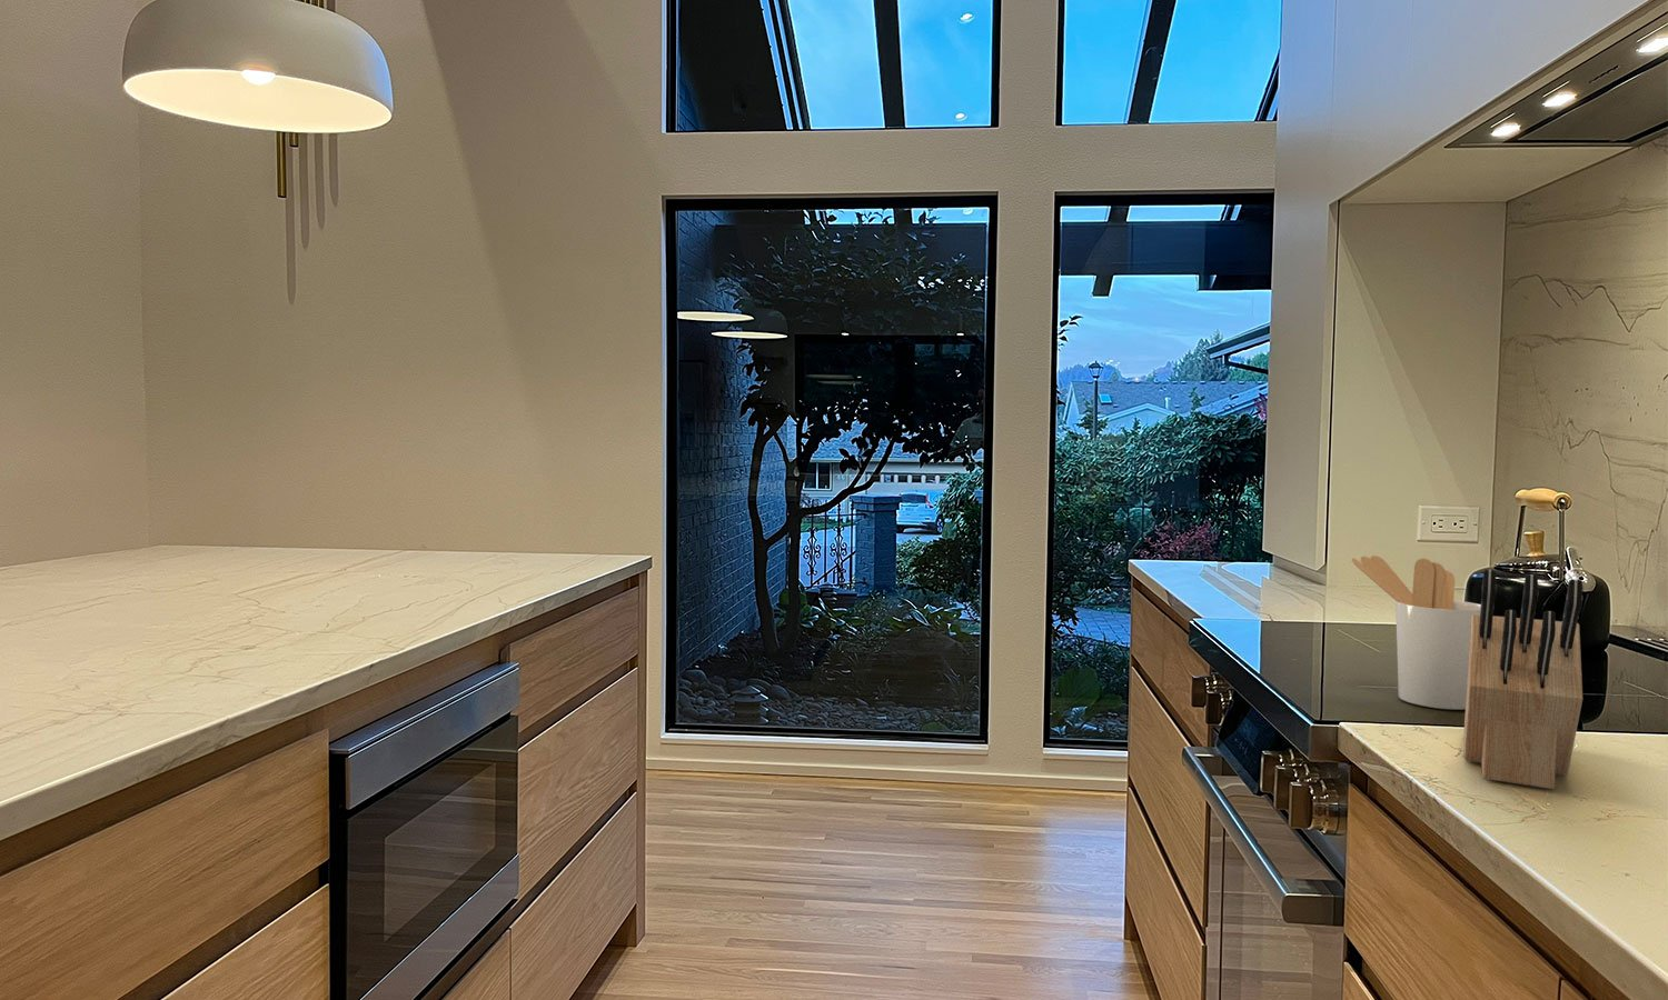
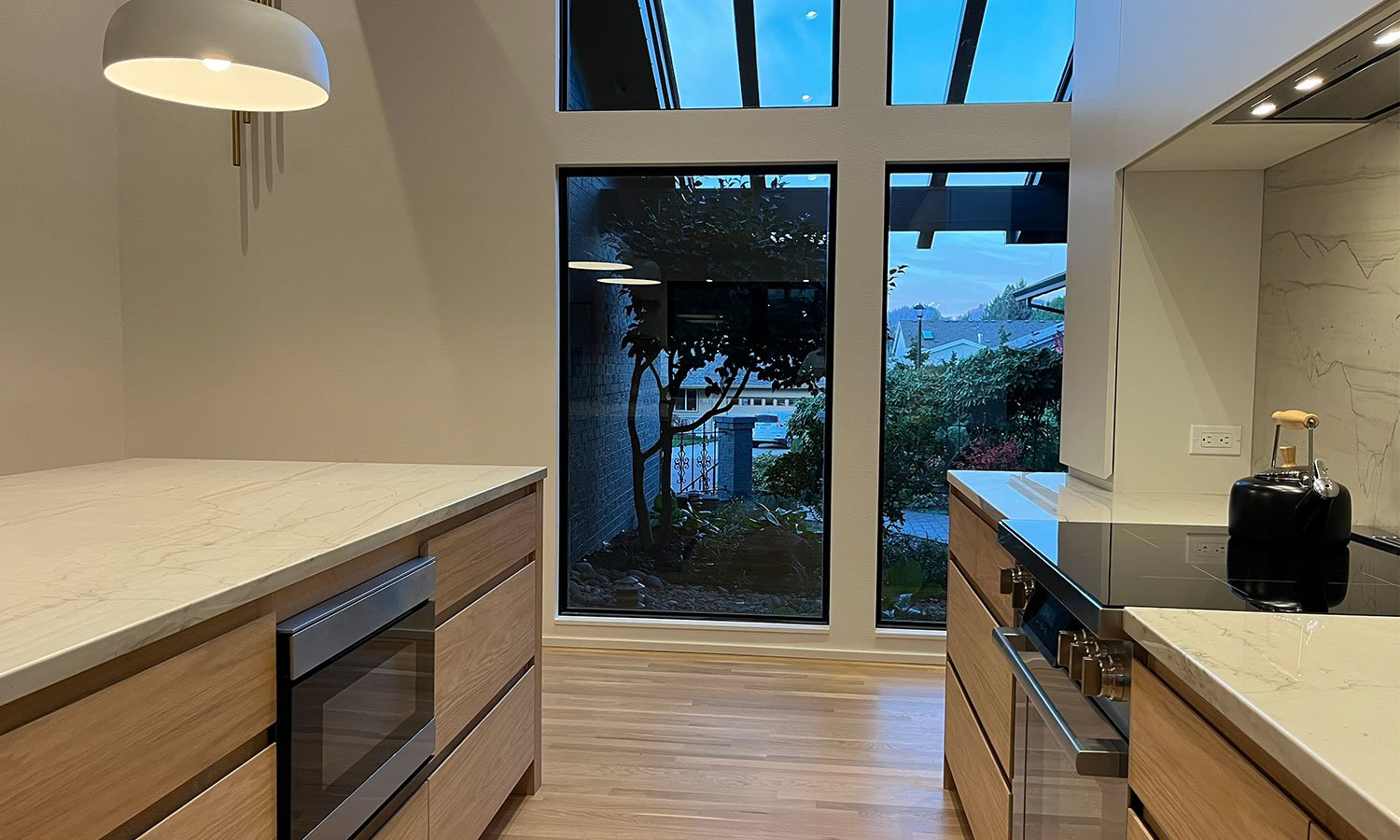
- utensil holder (1415, 625)
- knife block (1520, 665)
